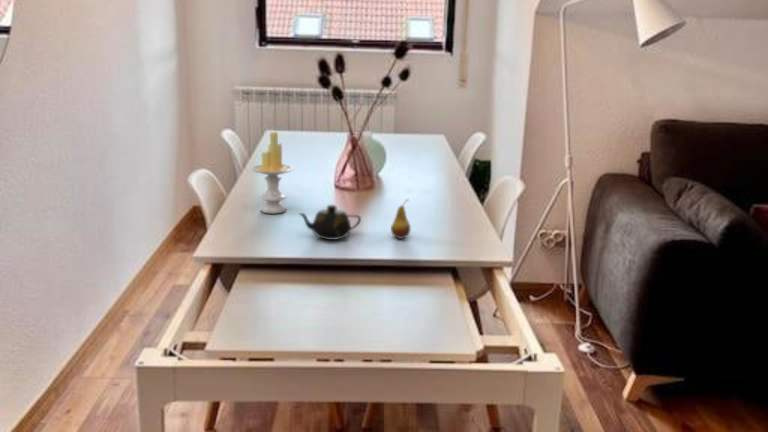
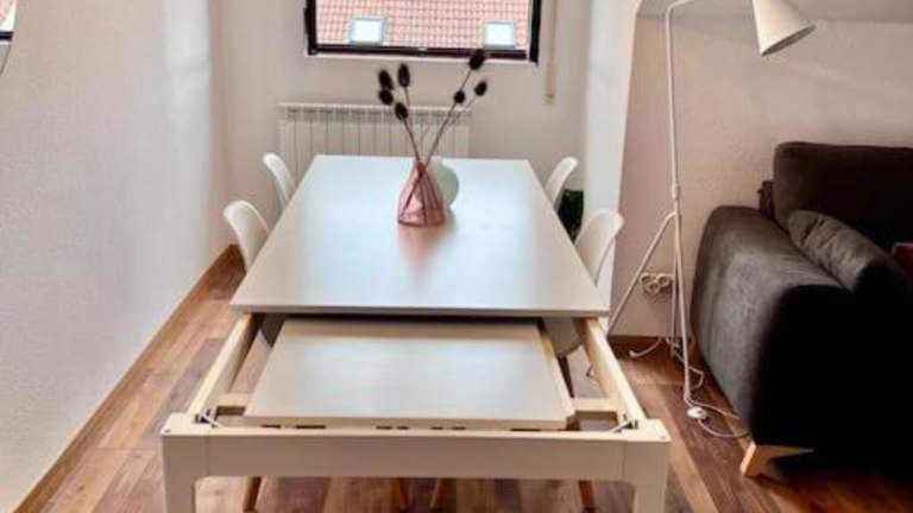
- teapot (329, 220)
- candle (272, 170)
- fruit (401, 217)
